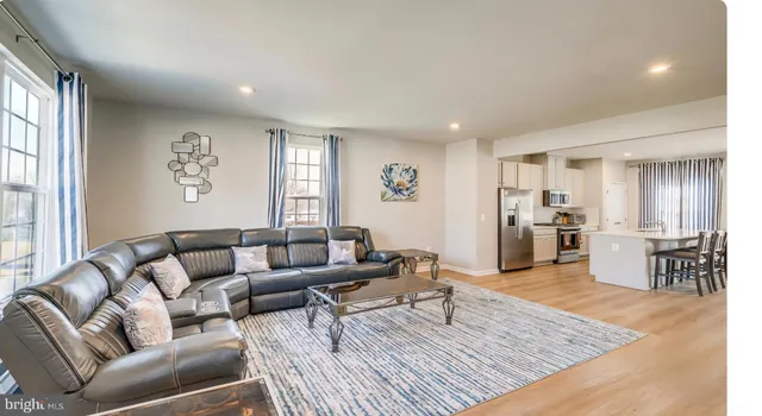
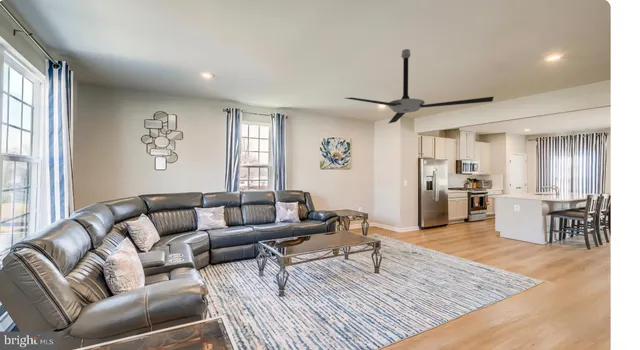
+ ceiling fan (407, 81)
